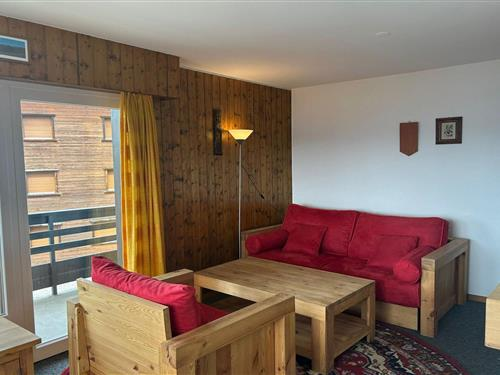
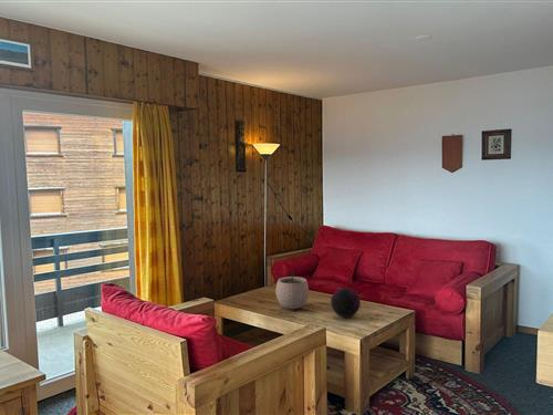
+ plant pot (292, 288)
+ decorative orb (345, 302)
